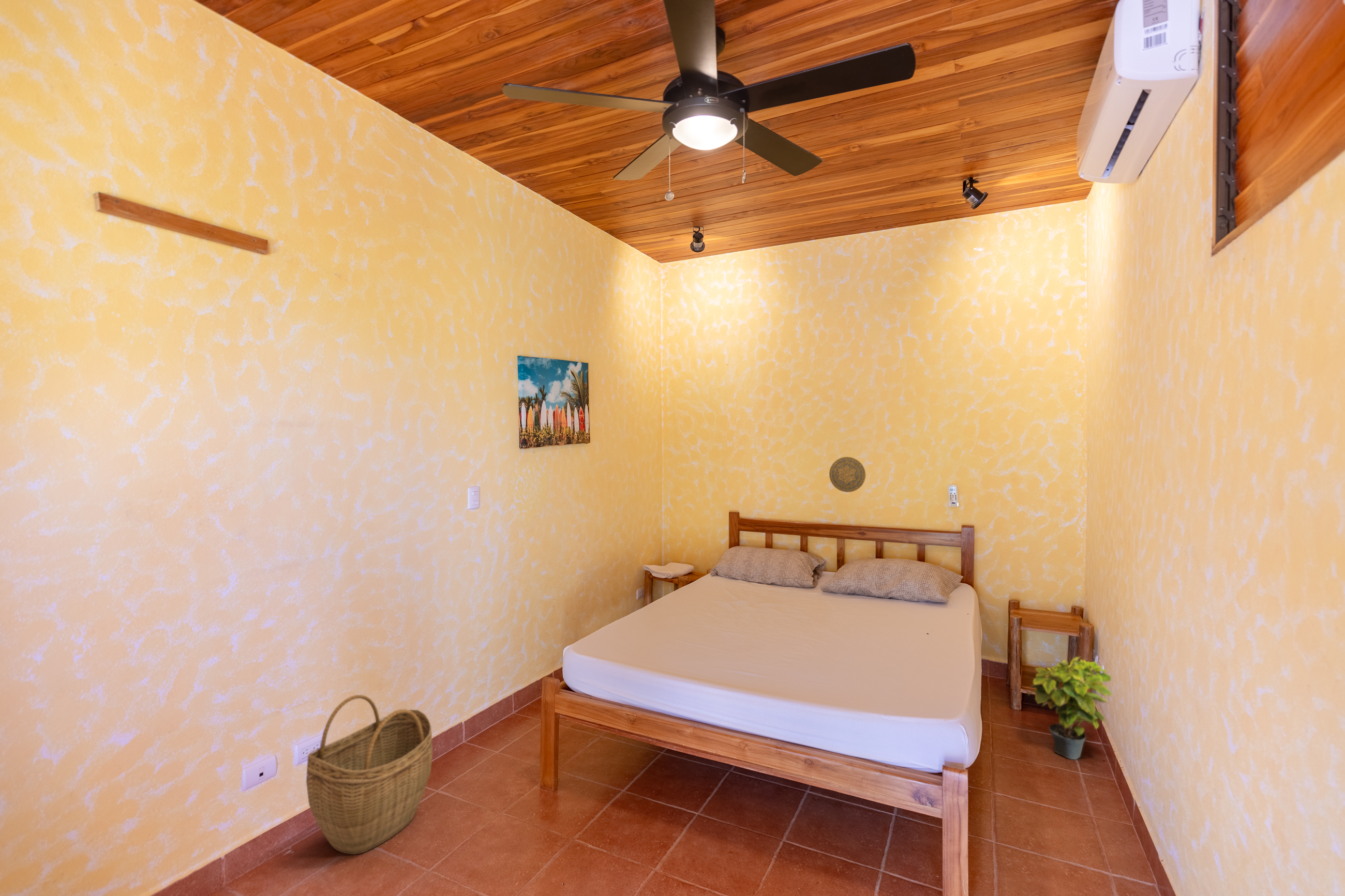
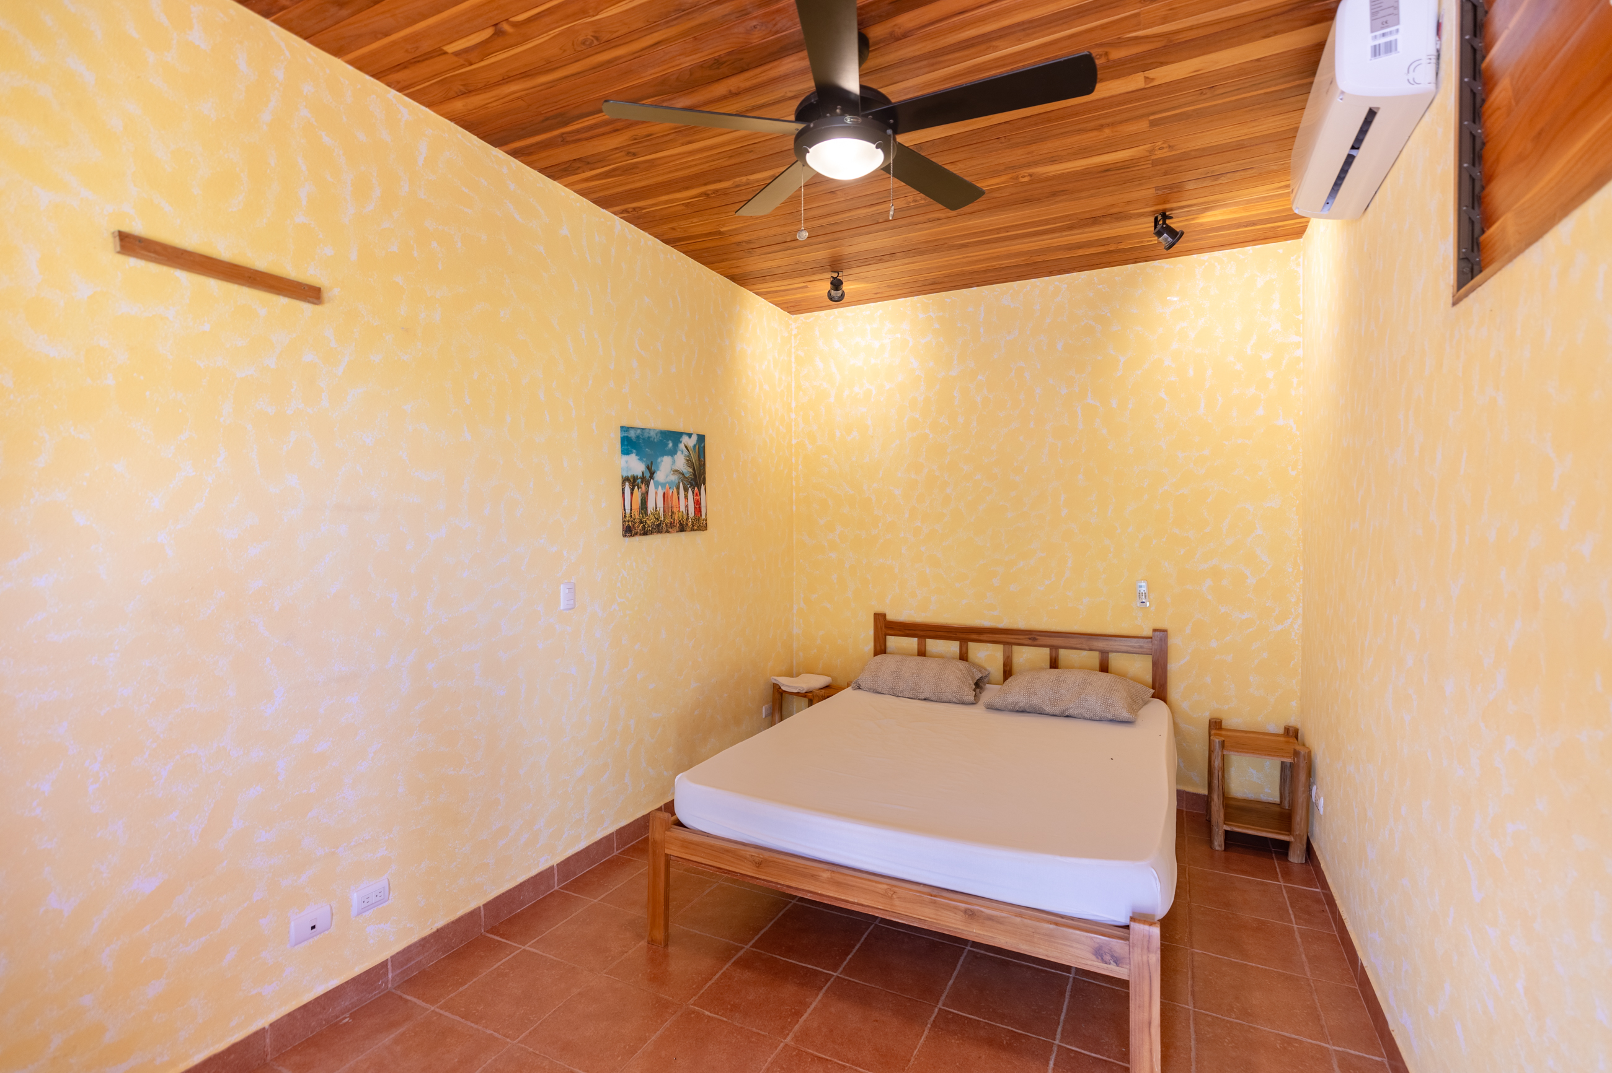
- woven basket (372, 766)
- potted plant (1070, 705)
- decorative plate (847, 474)
